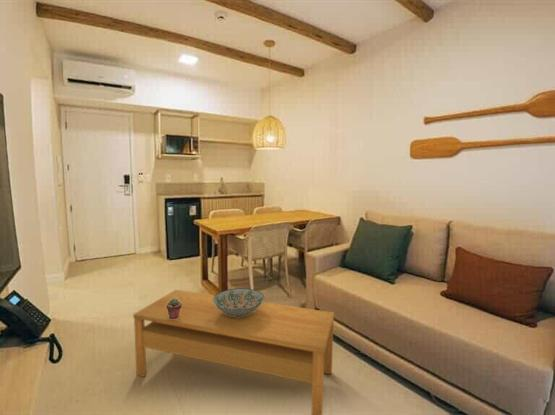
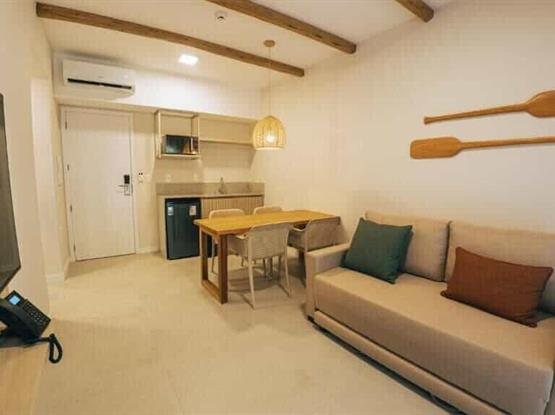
- potted succulent (174, 307)
- decorative bowl (238, 305)
- coffee table (235, 343)
